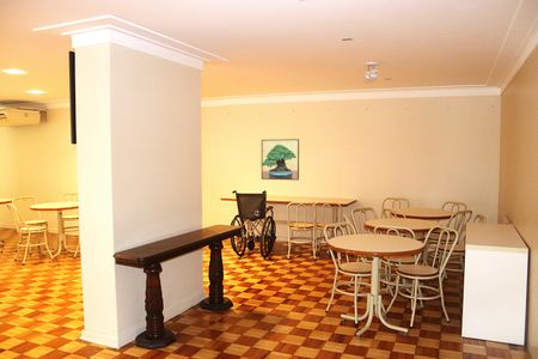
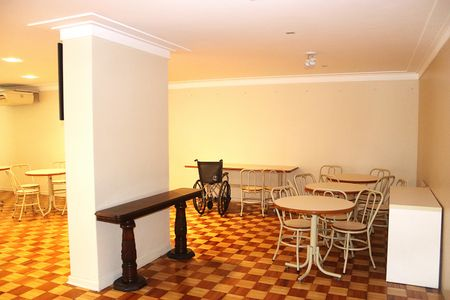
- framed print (280, 159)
